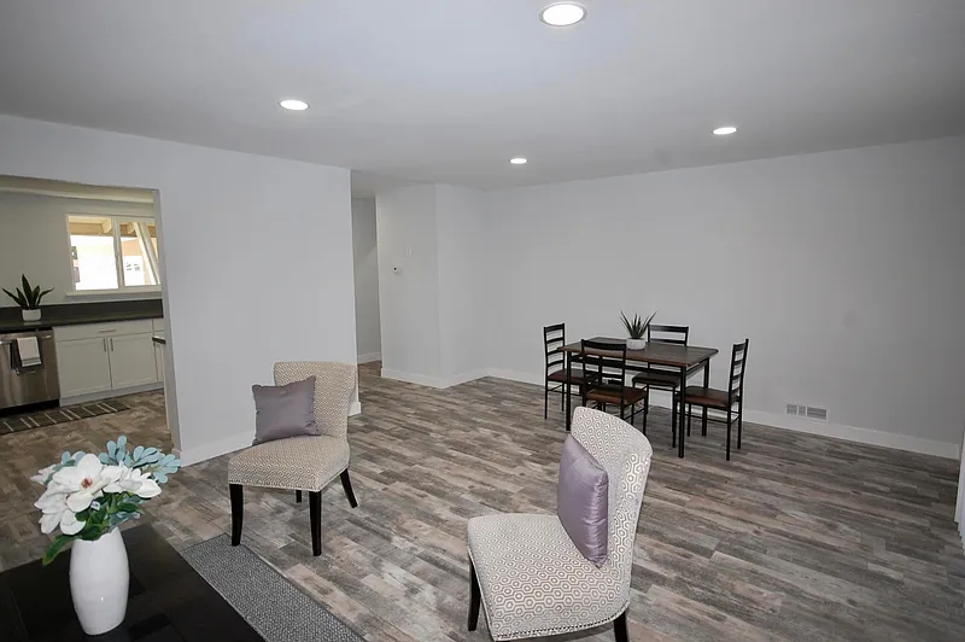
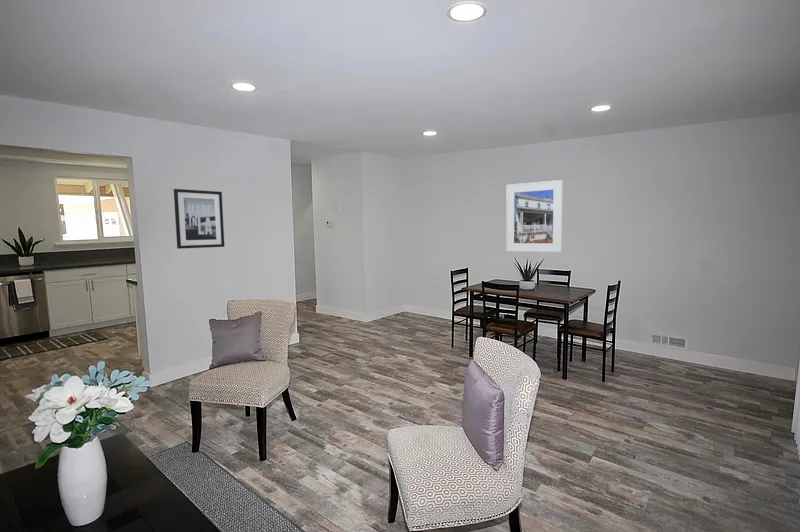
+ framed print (533, 217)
+ wall art (200, 219)
